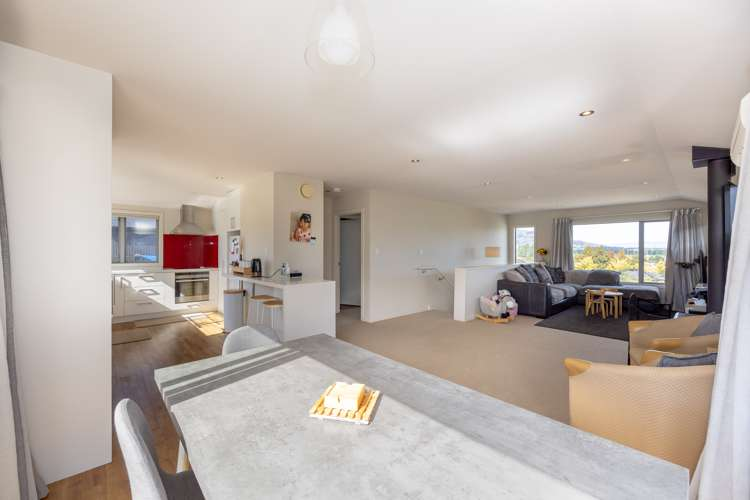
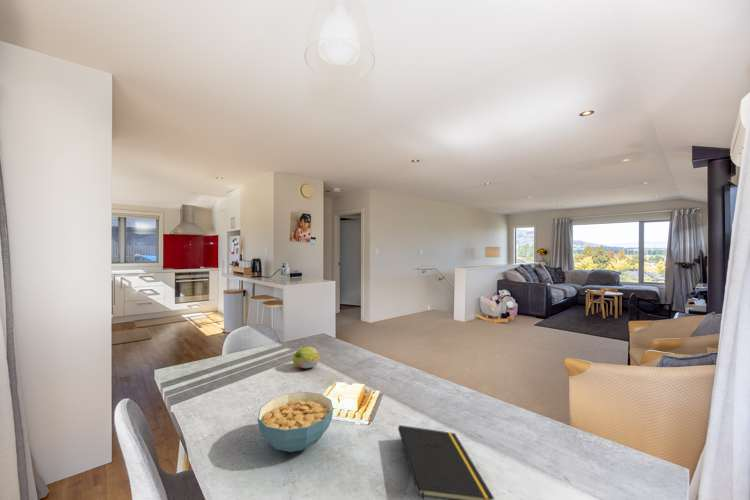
+ cereal bowl (296, 426)
+ fruit (305, 357)
+ notepad (439, 459)
